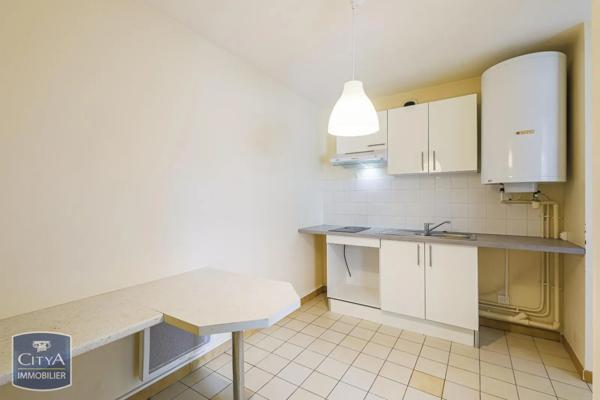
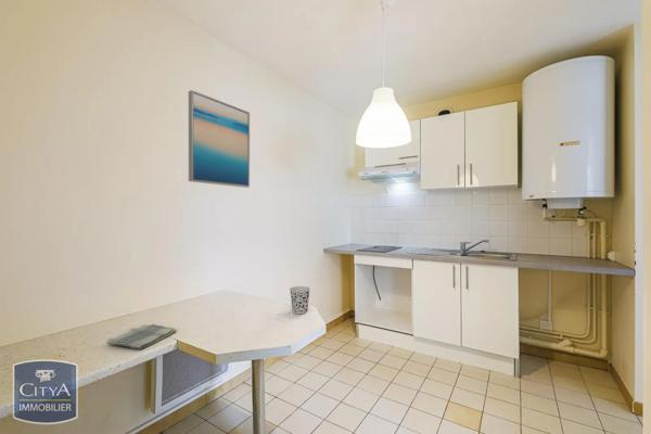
+ dish towel (143, 334)
+ cup (299, 299)
+ wall art (221, 143)
